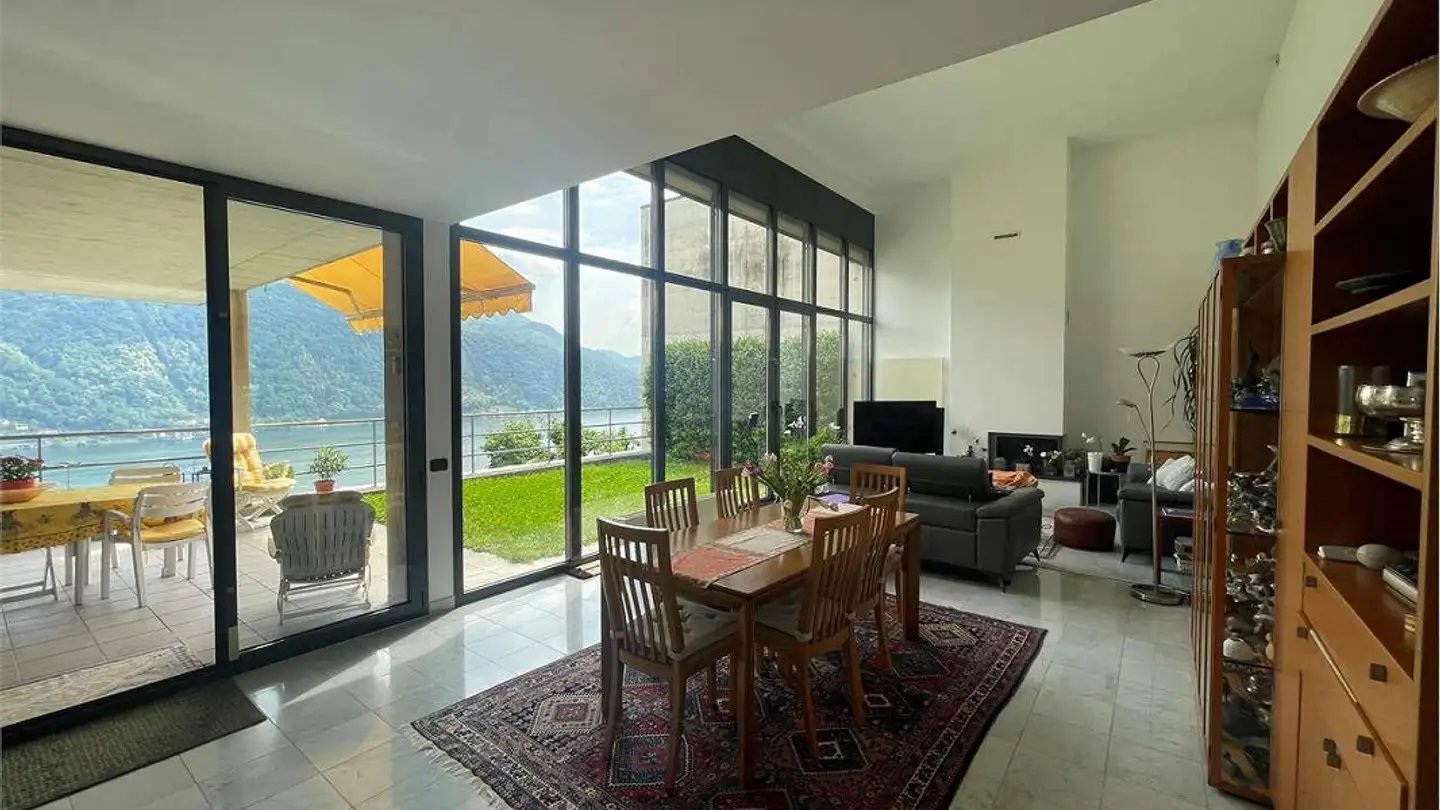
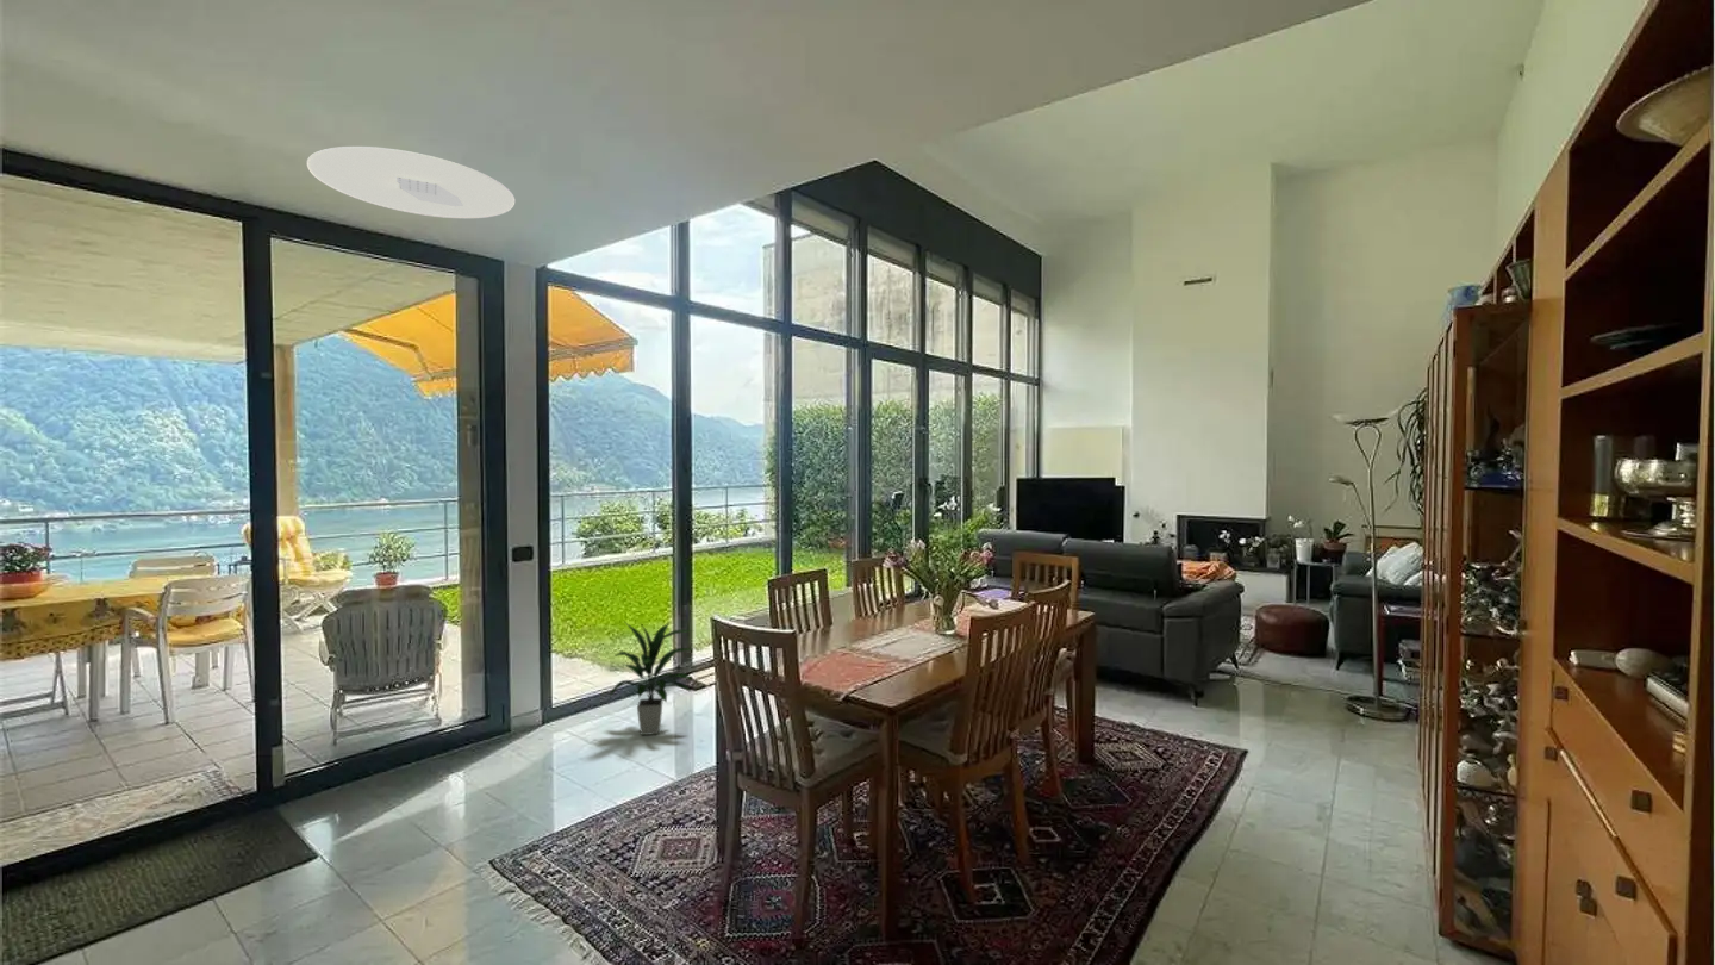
+ indoor plant (651, 674)
+ ceiling light (417, 178)
